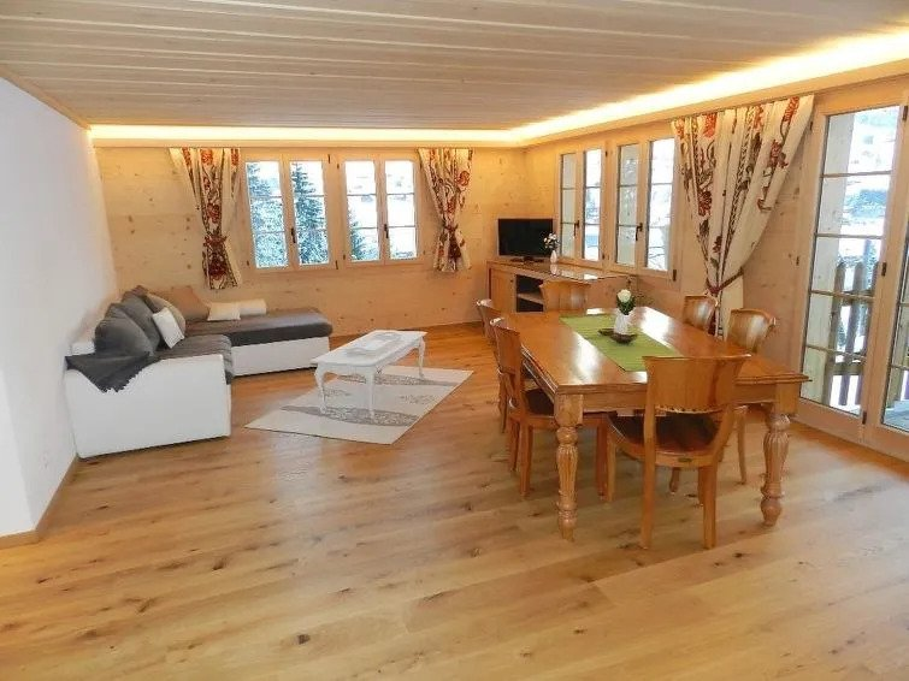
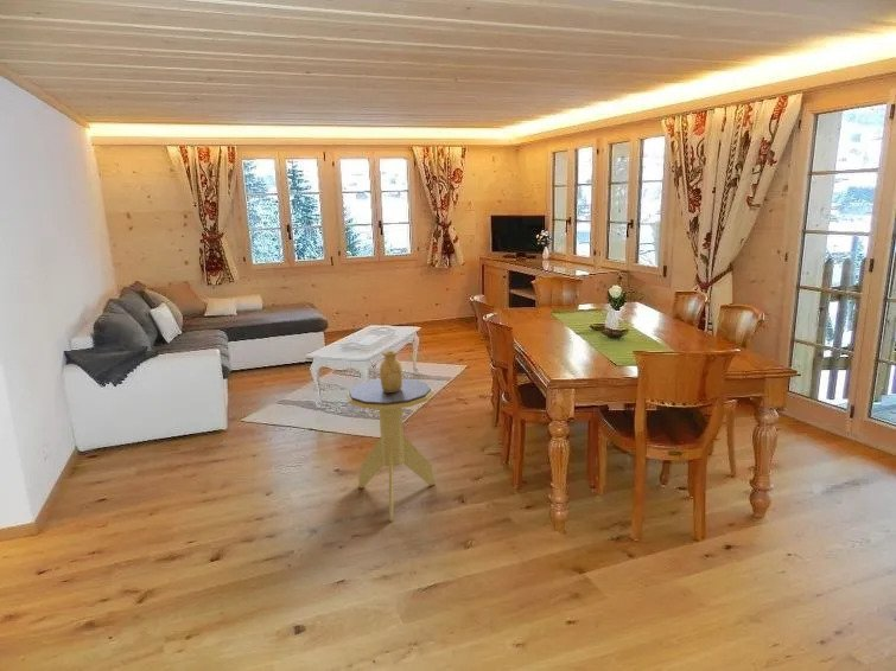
+ vase (390, 370)
+ side table (393, 445)
